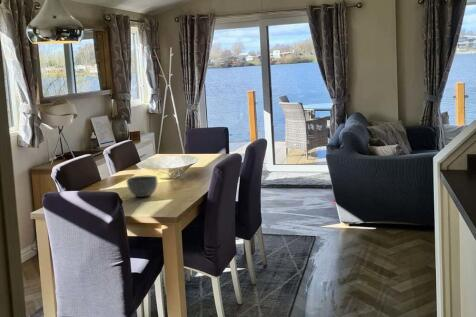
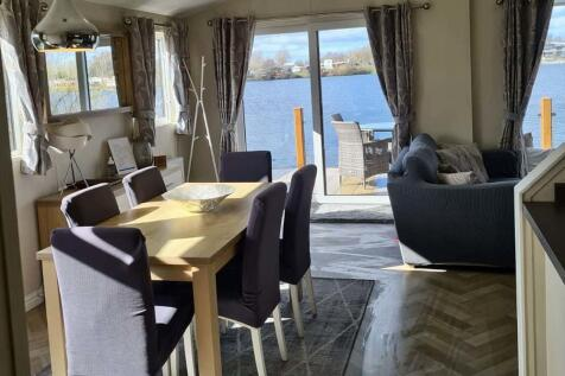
- bowl (142, 186)
